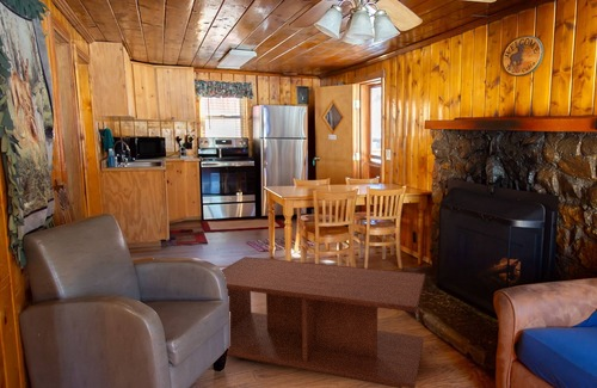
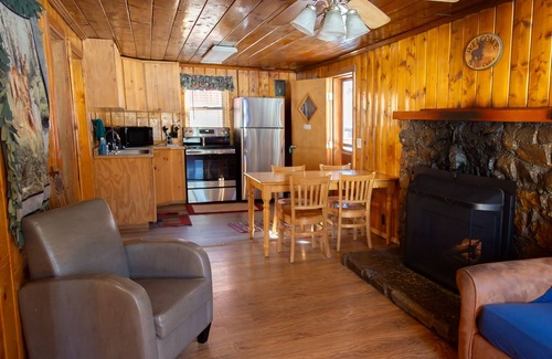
- coffee table (315, 315)
